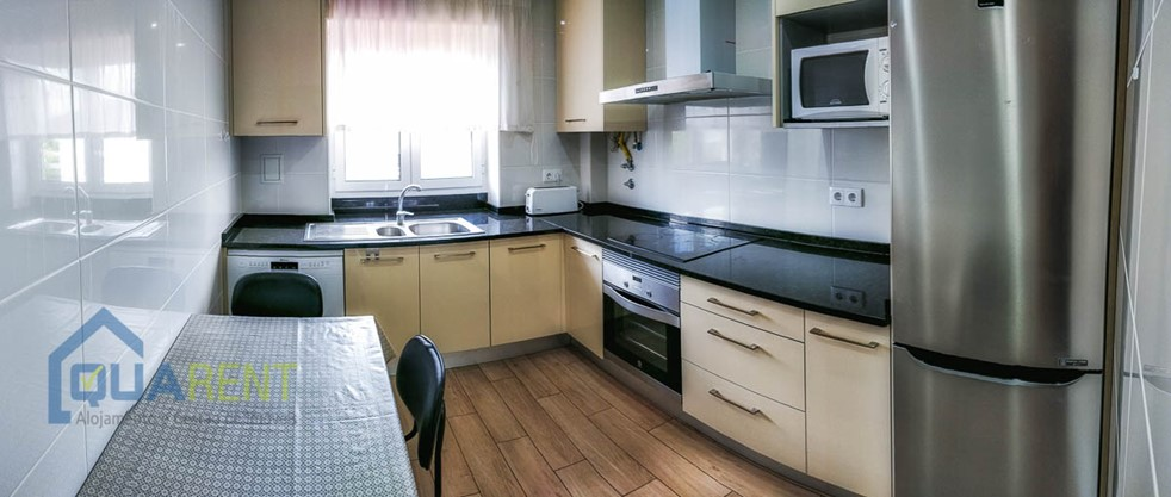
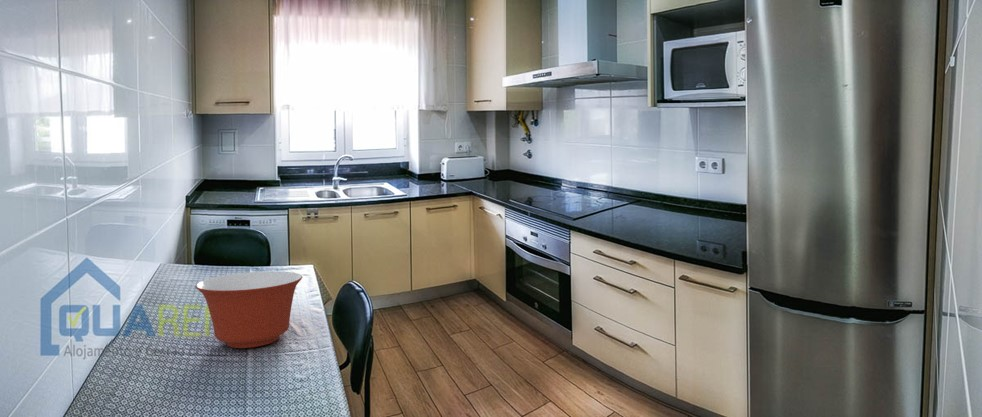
+ mixing bowl (252, 310)
